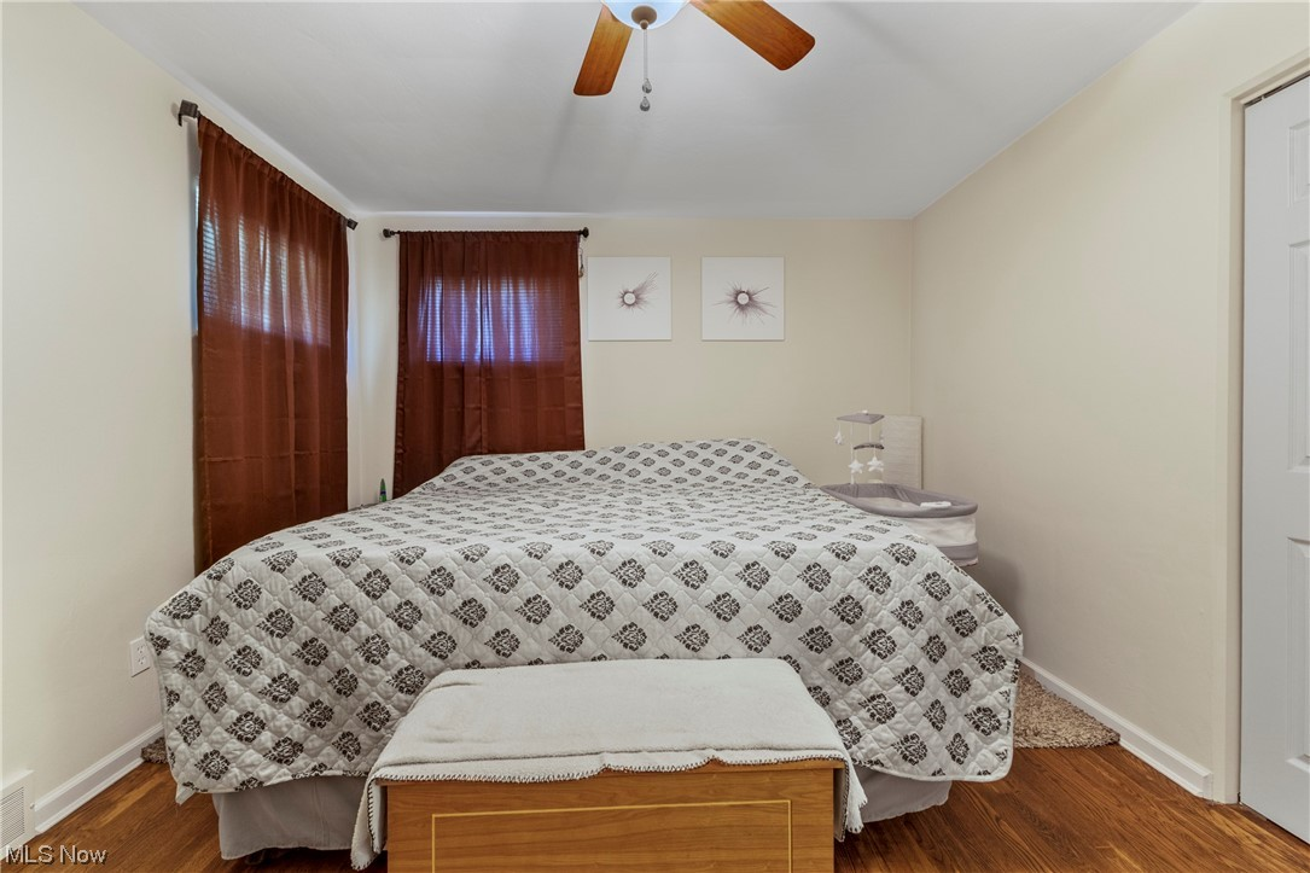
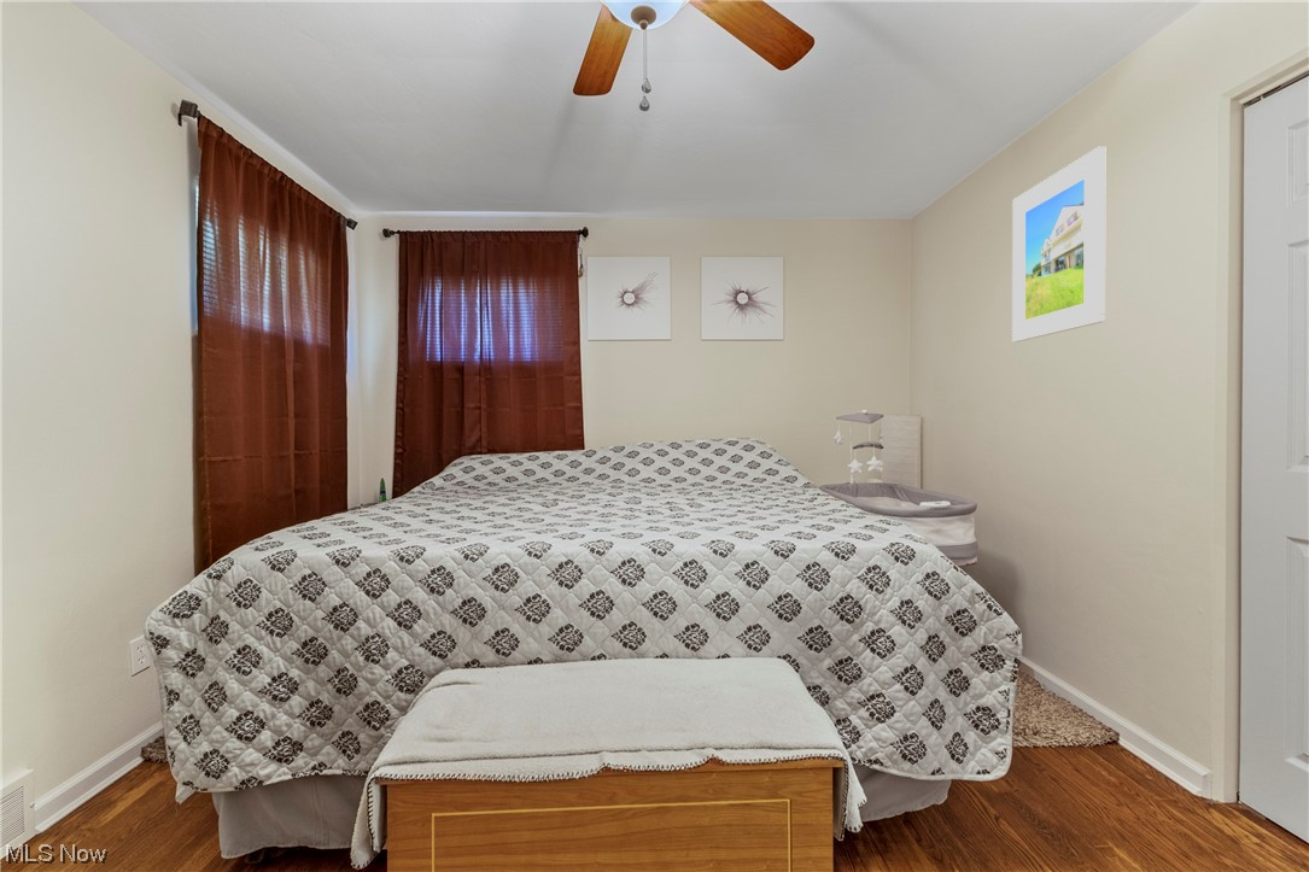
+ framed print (1053, 254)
